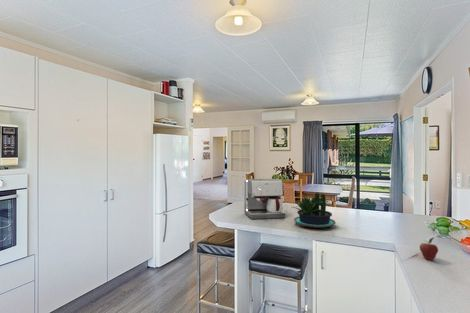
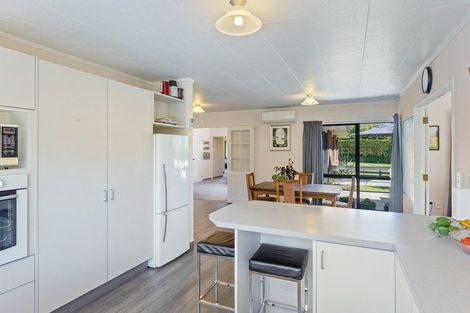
- fruit (428, 247)
- potted plant (312, 208)
- coffee maker (264, 197)
